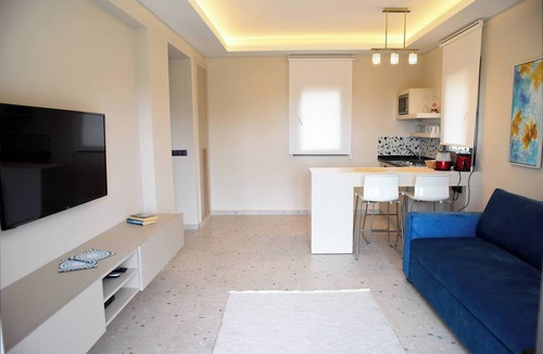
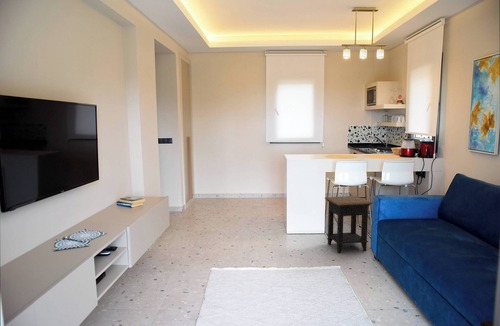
+ side table (351, 223)
